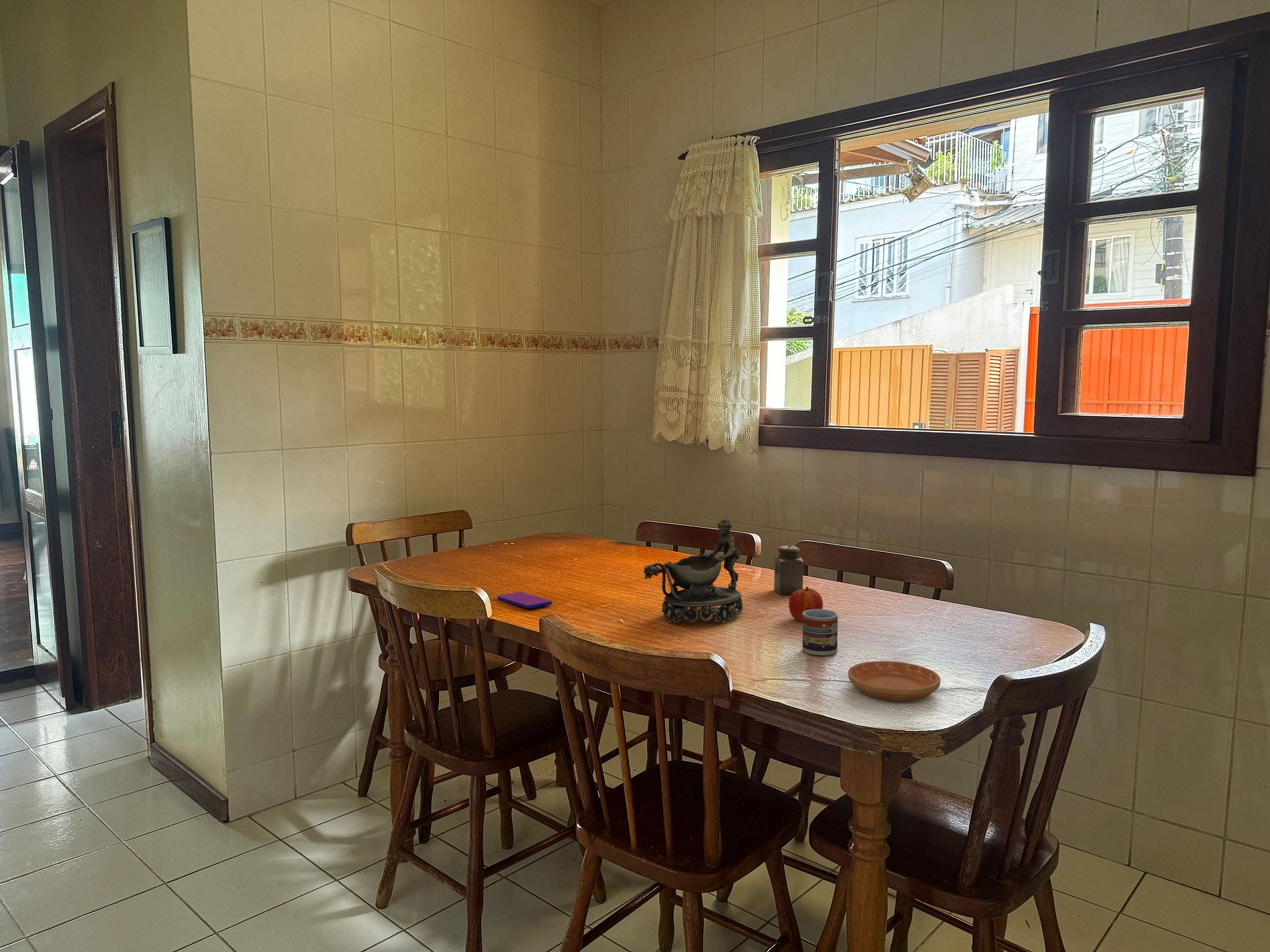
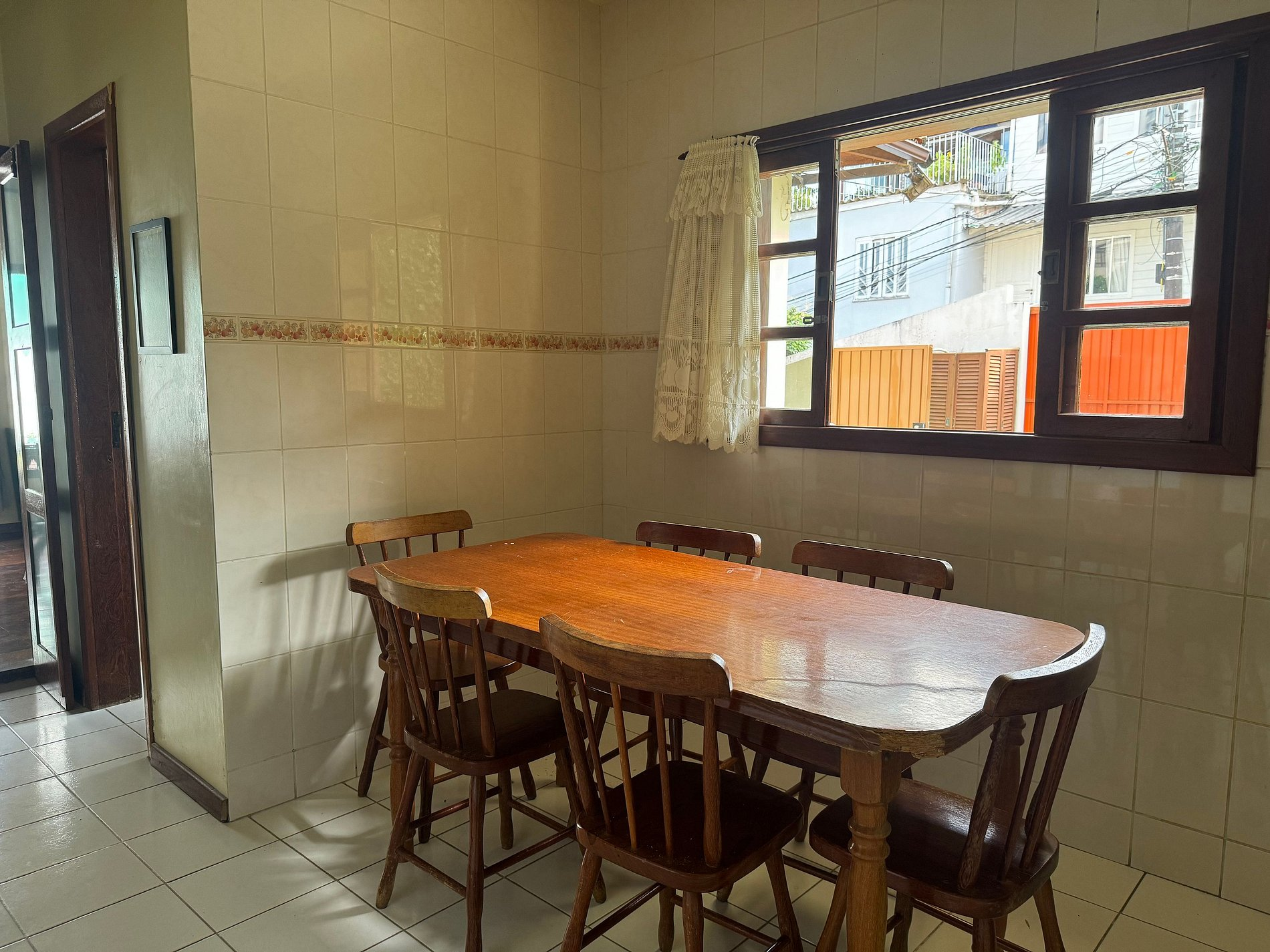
- cup (823, 630)
- fruit (805, 603)
- saucer (893, 681)
- smartphone (524, 599)
- decorative bowl (697, 570)
- salt shaker (789, 569)
